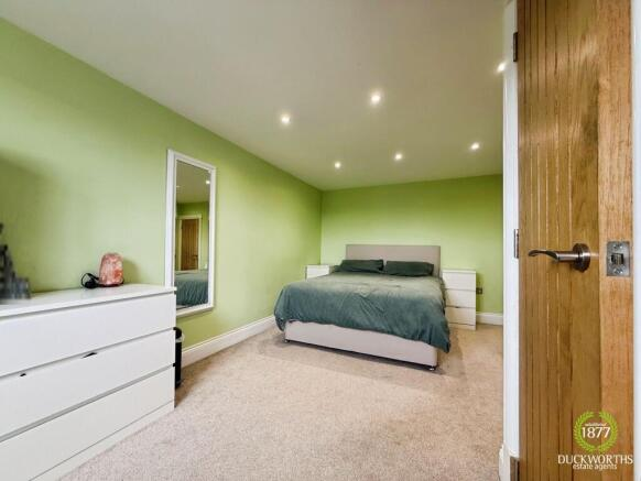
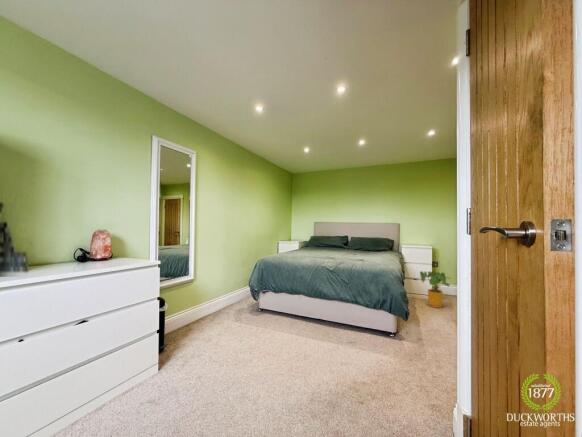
+ house plant (436, 287)
